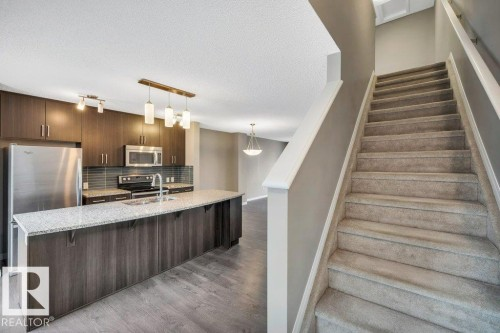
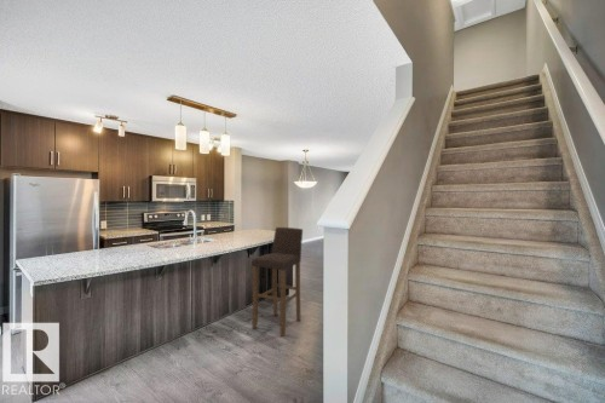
+ bar stool (281, 276)
